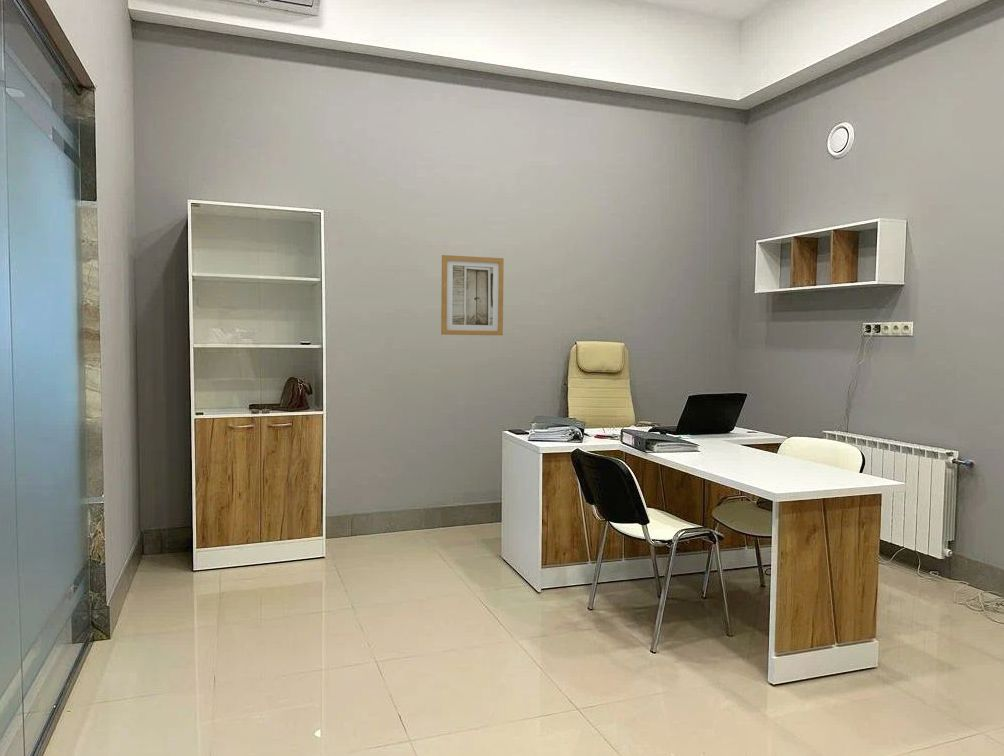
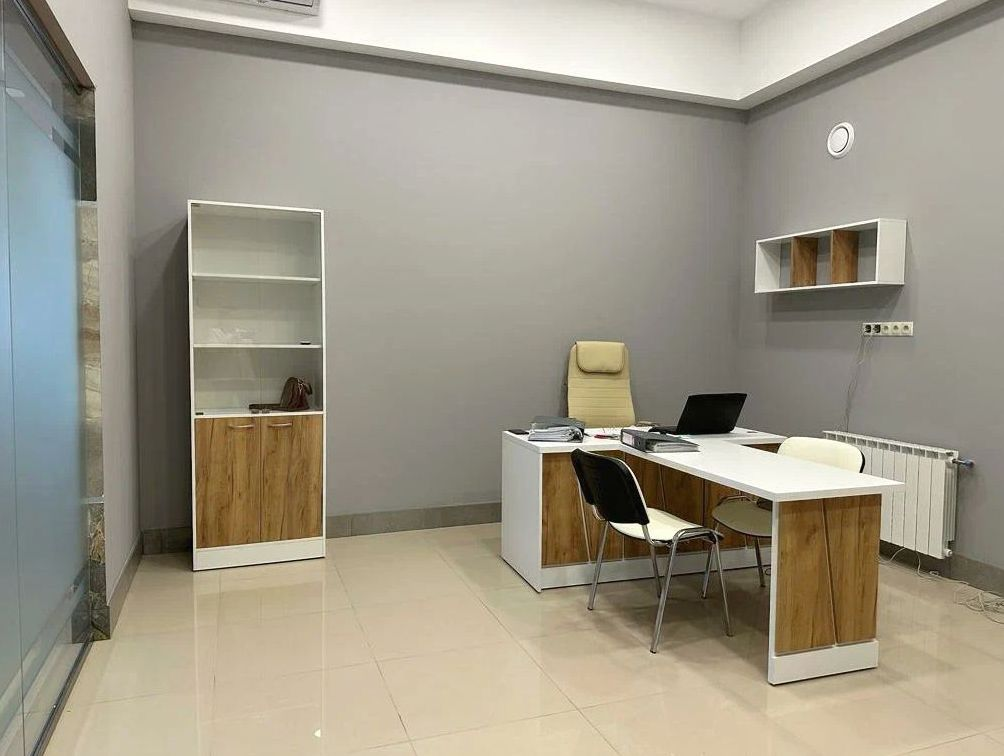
- wall art (472, 295)
